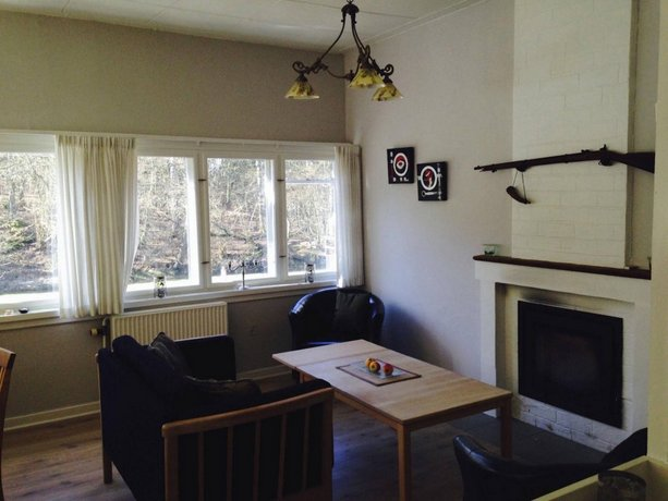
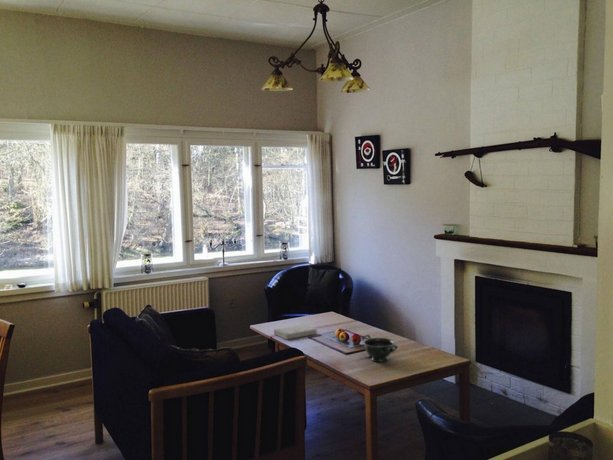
+ book (295, 331)
+ bowl (379, 349)
